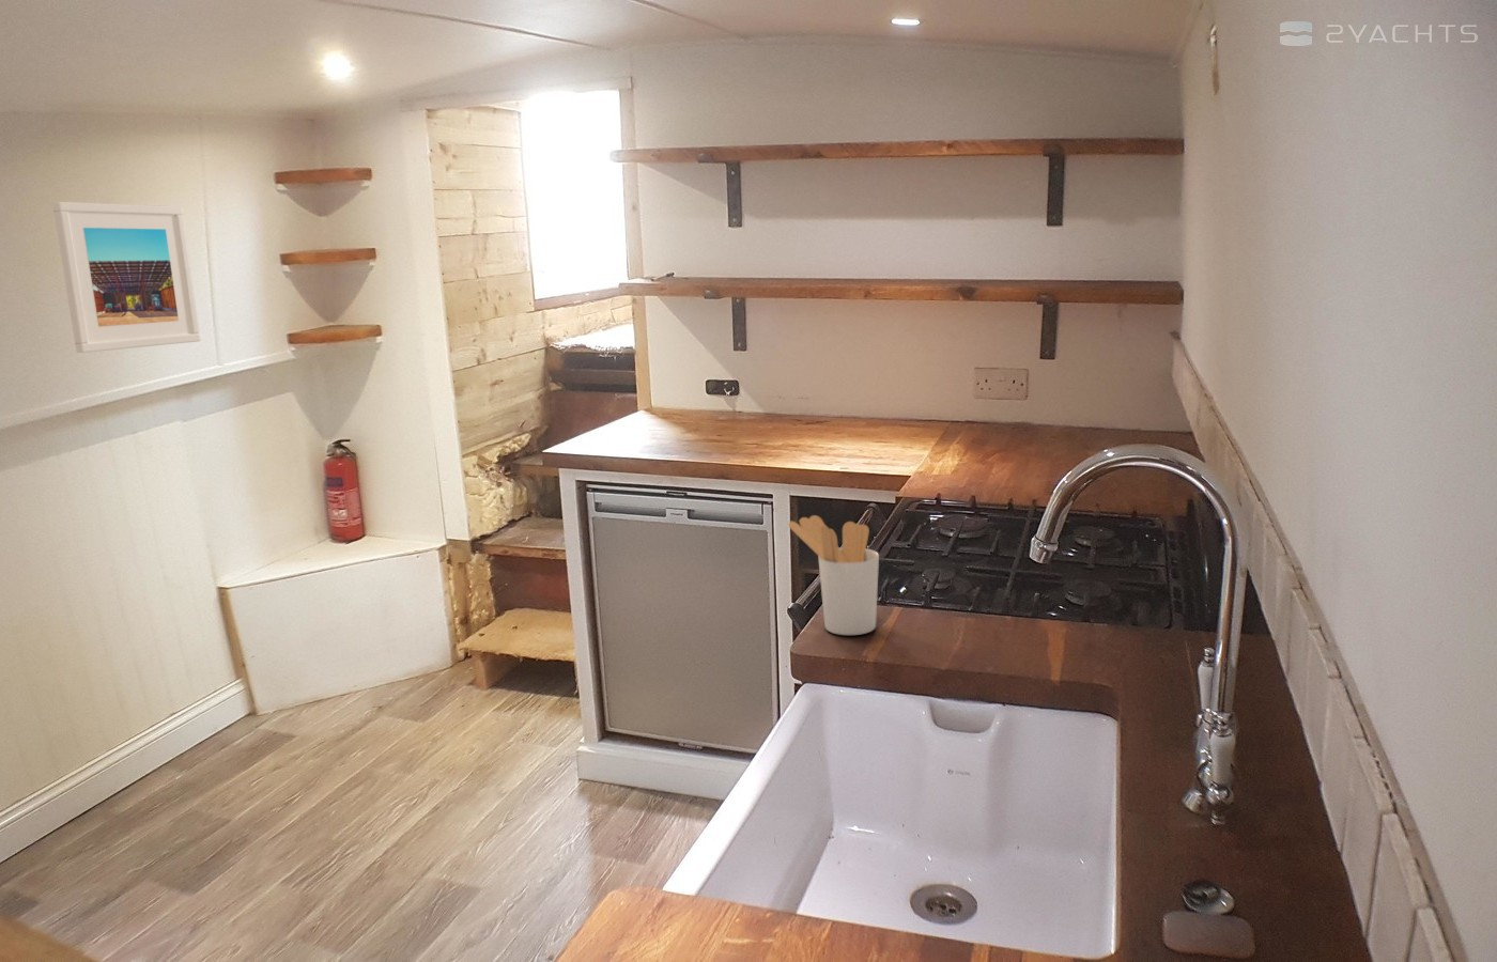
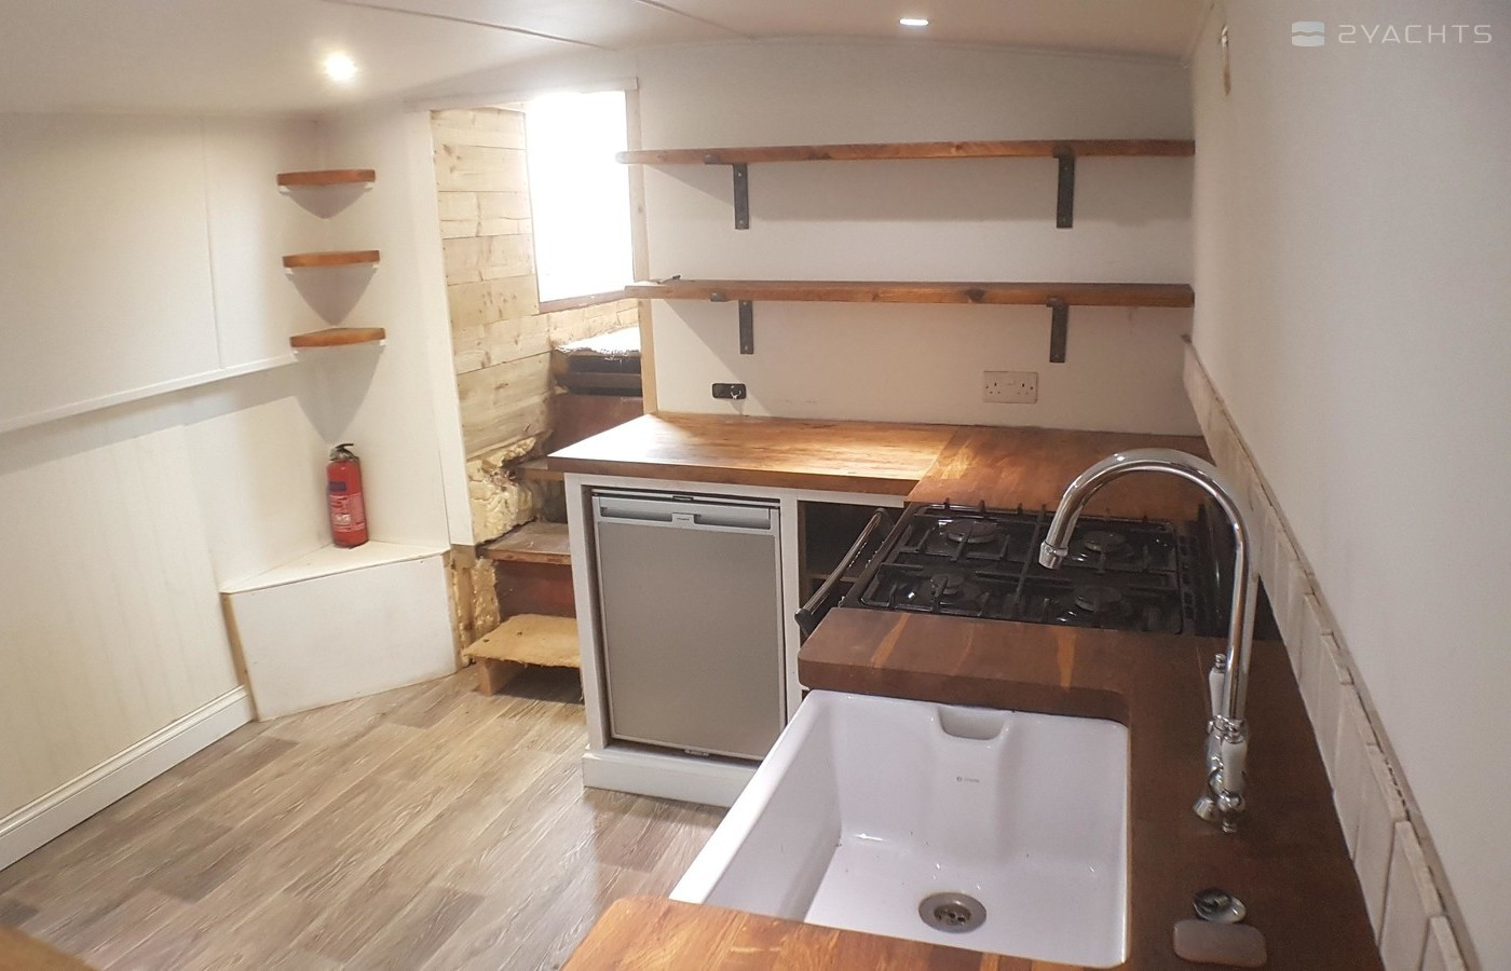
- utensil holder (835, 570)
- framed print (132, 276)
